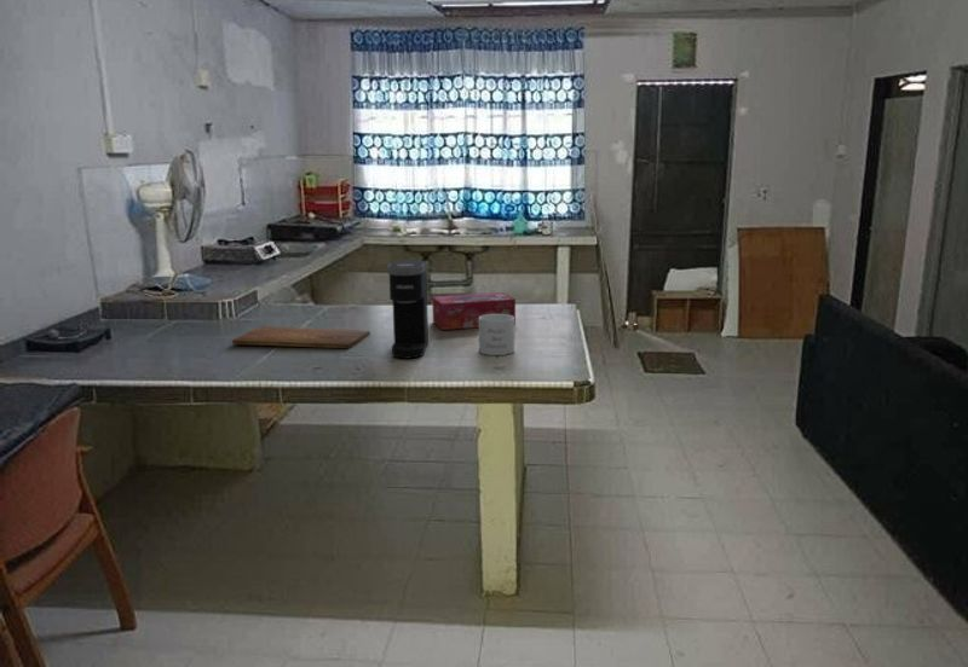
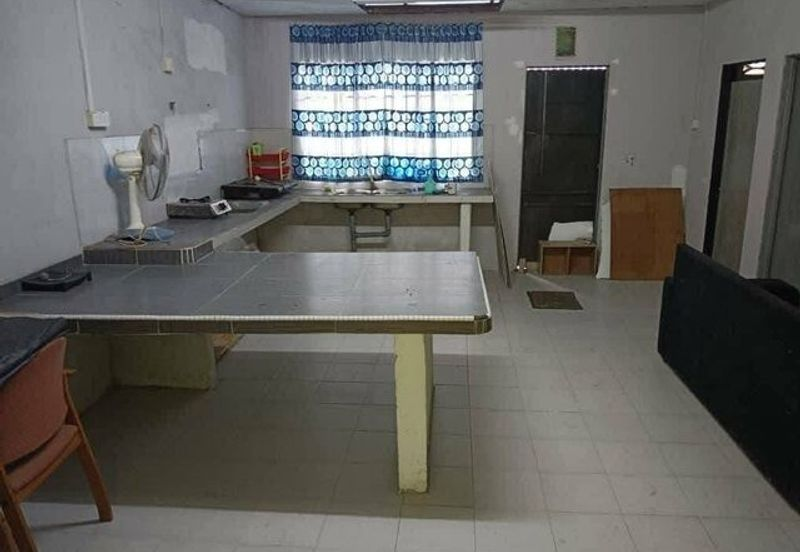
- coffee maker (409, 306)
- tissue box (473, 309)
- cutting board (302, 336)
- mug (496, 334)
